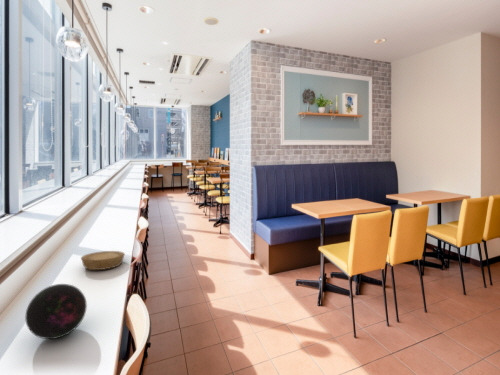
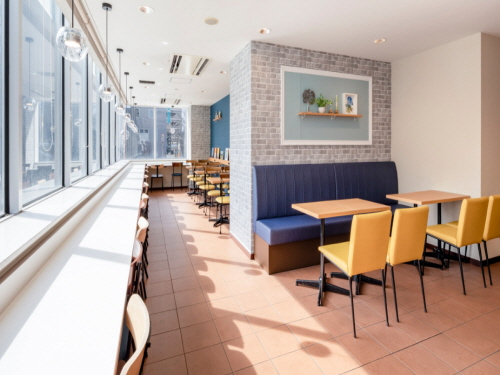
- bowl (103, 260)
- decorative orb (57, 310)
